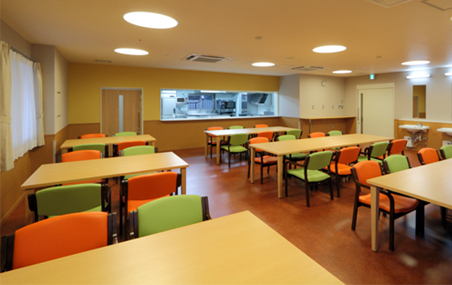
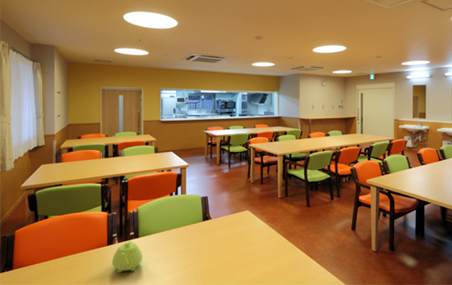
+ teapot (127, 255)
